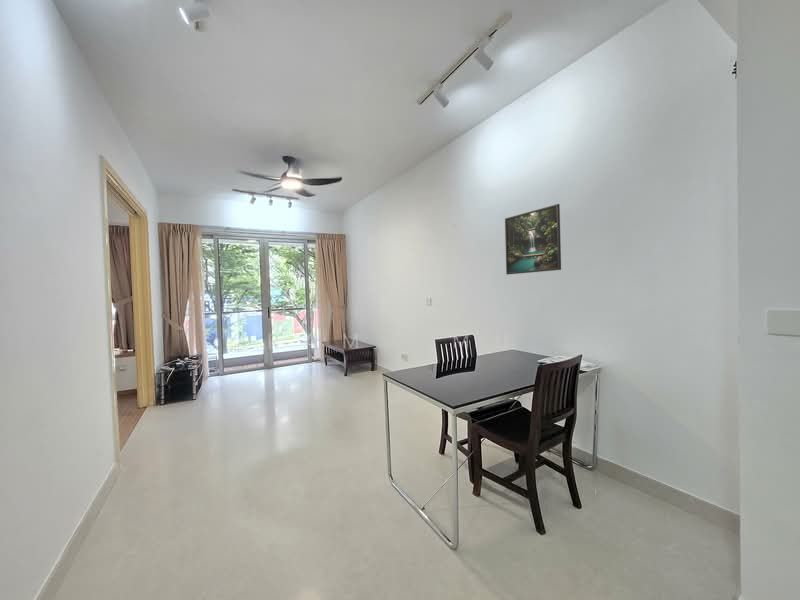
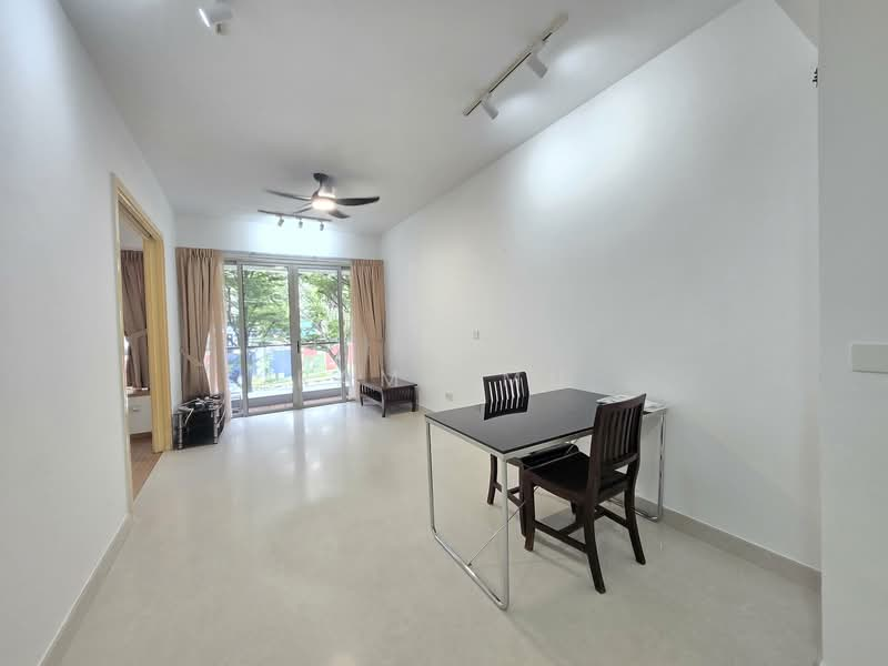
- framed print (530, 242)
